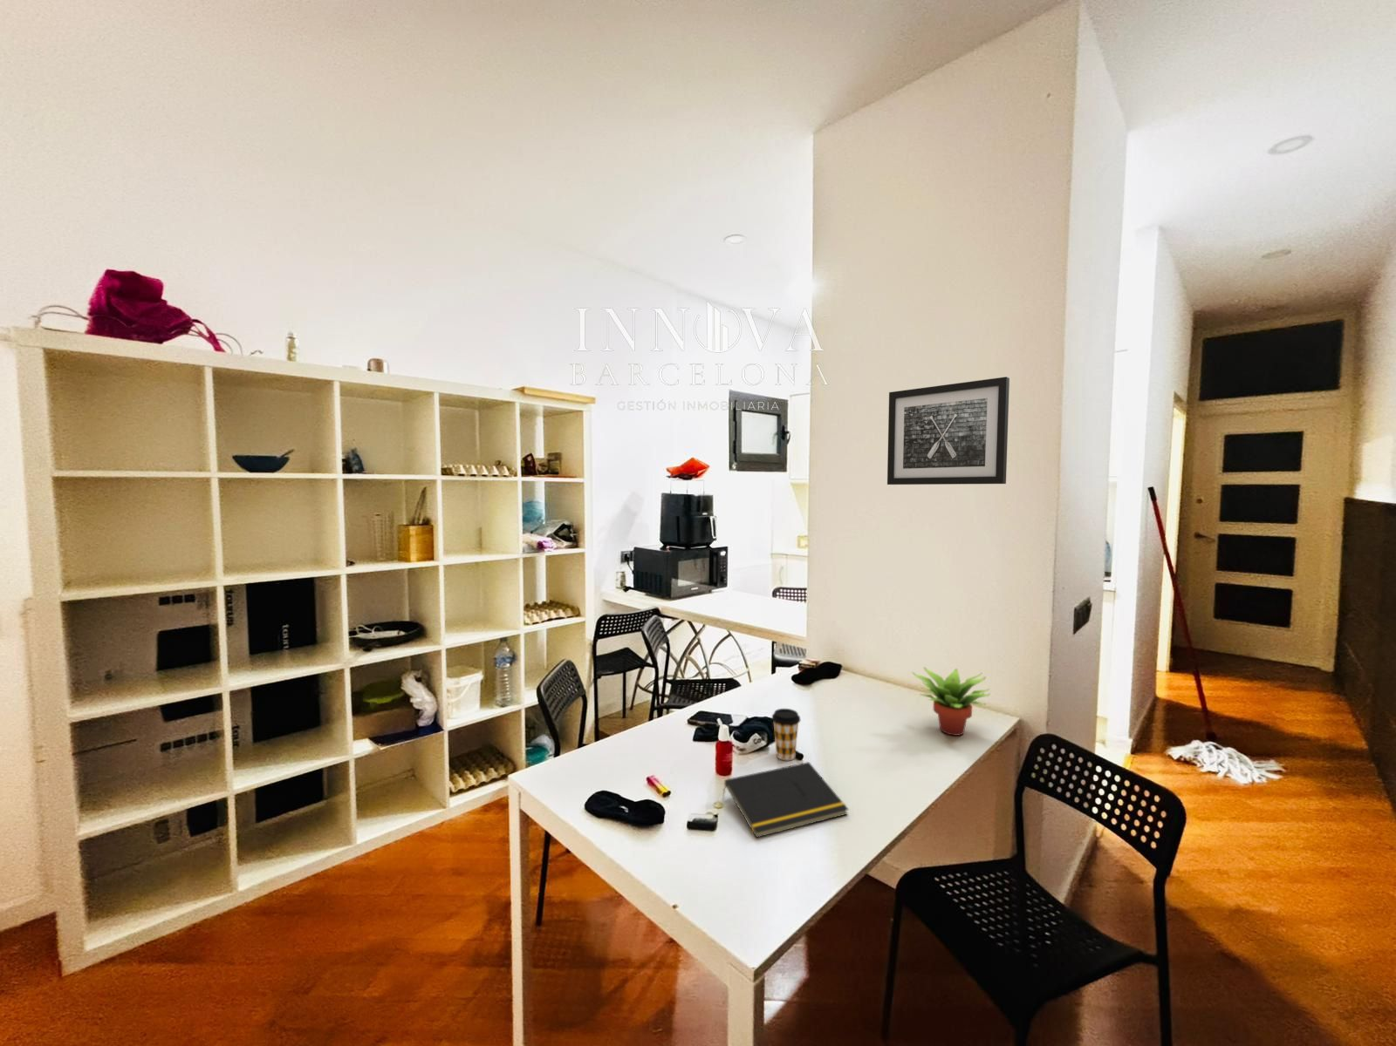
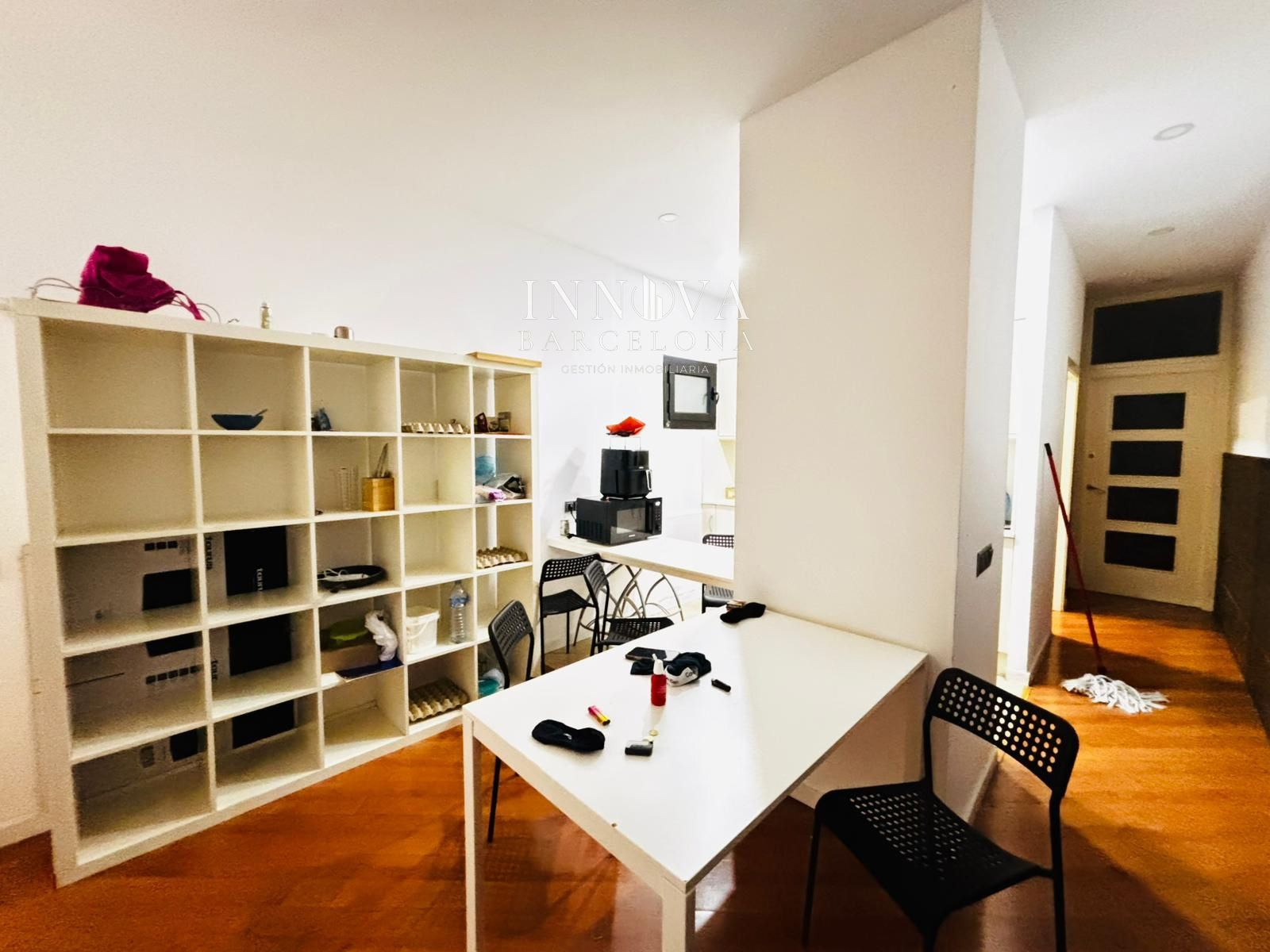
- notepad (785, 795)
- coffee cup (785, 734)
- wall art (943, 435)
- succulent plant (951, 700)
